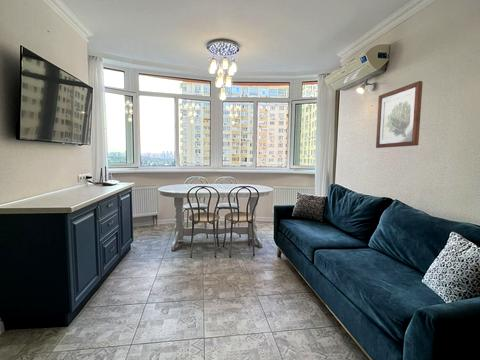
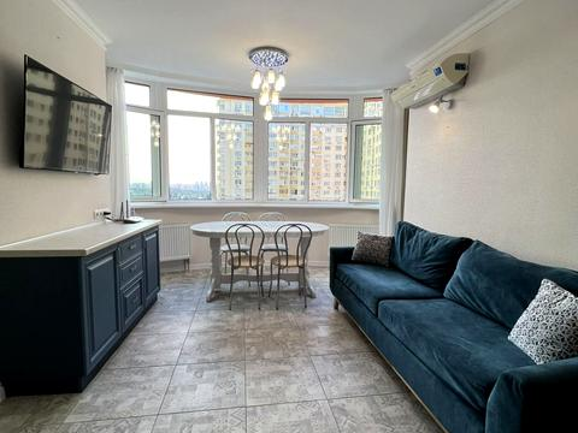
- wall art (396, 118)
